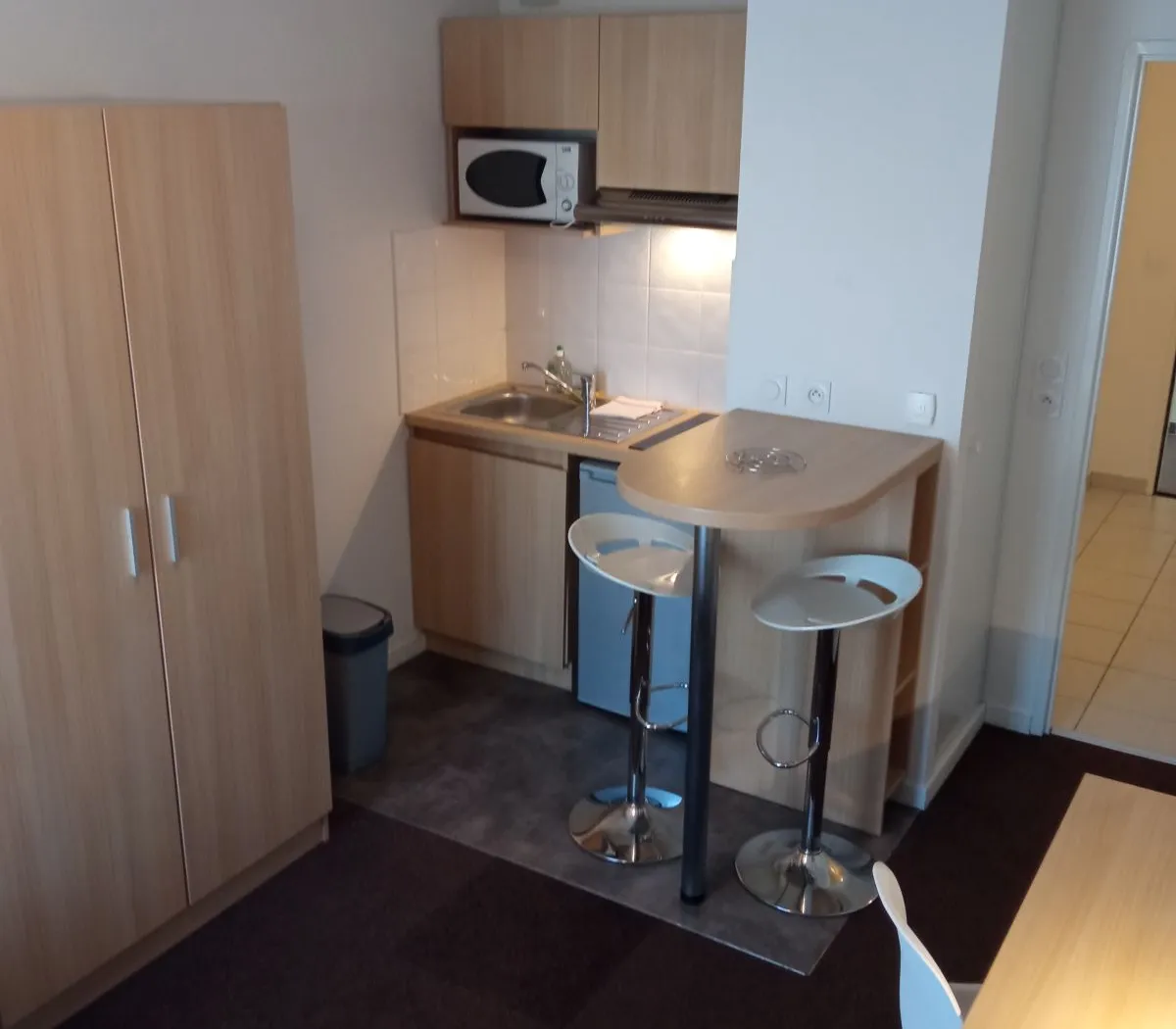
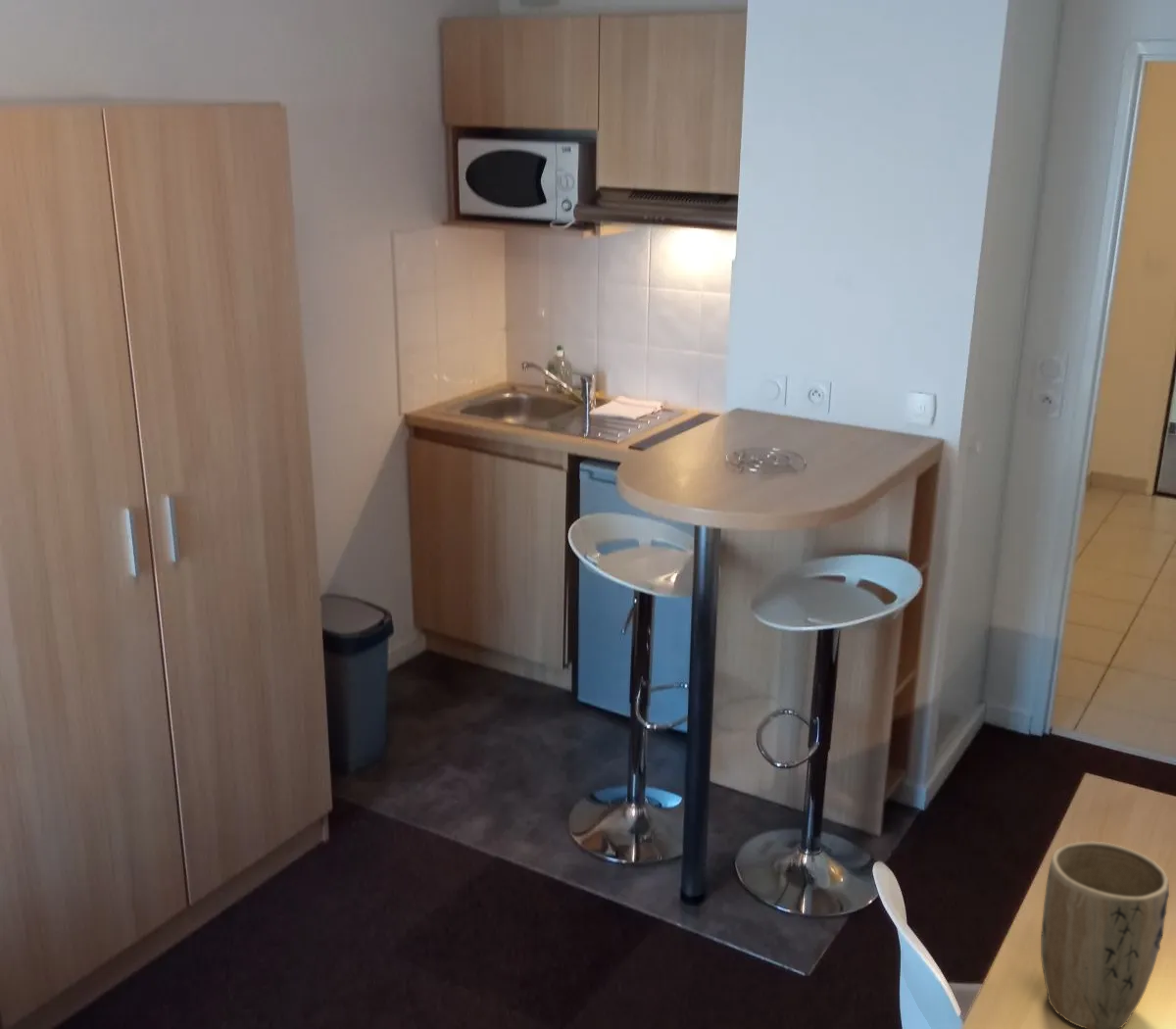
+ plant pot (1099, 938)
